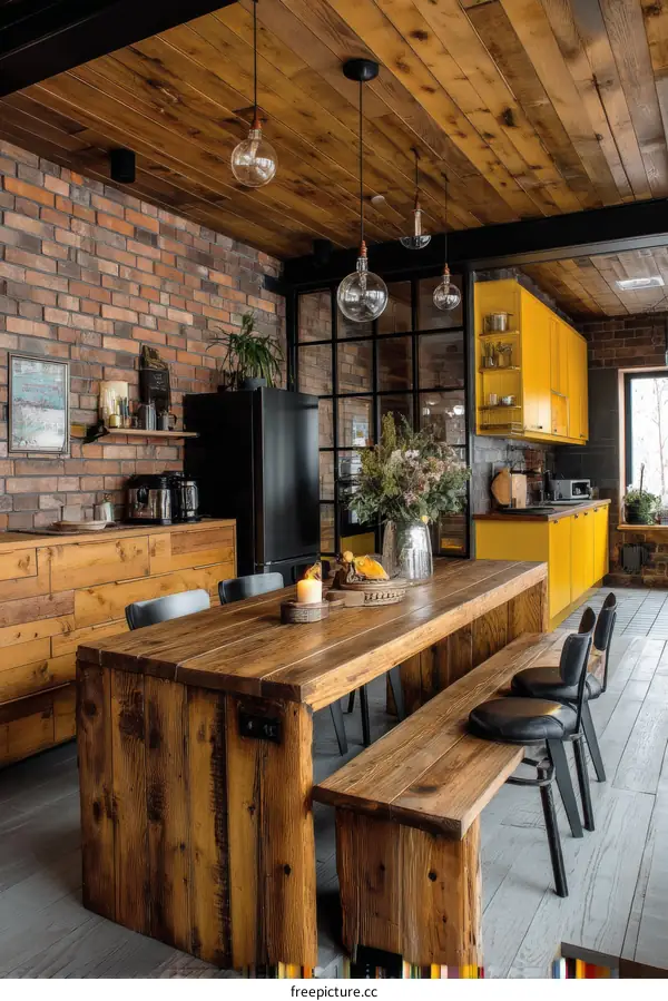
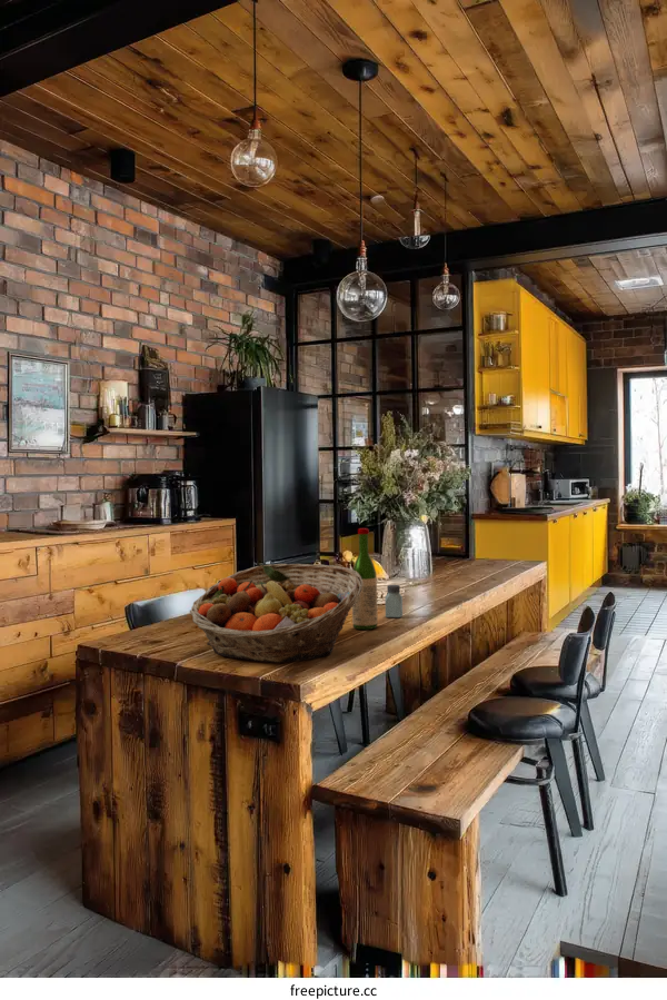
+ wine bottle (364, 577)
+ fruit basket (276, 608)
+ saltshaker (394, 601)
